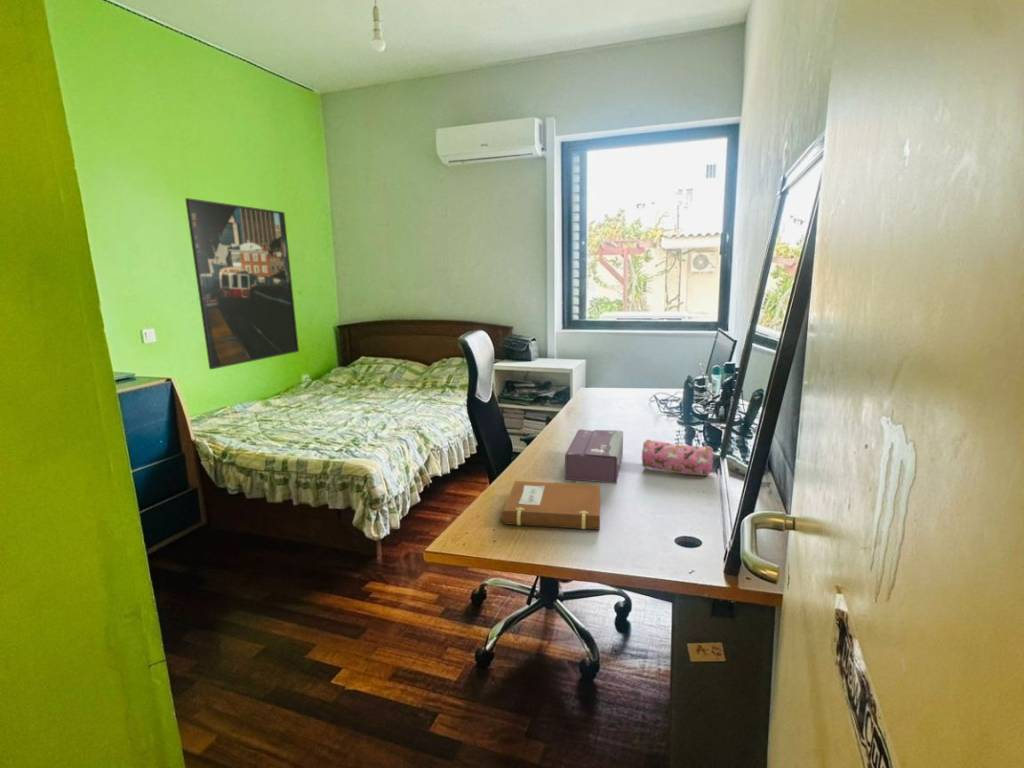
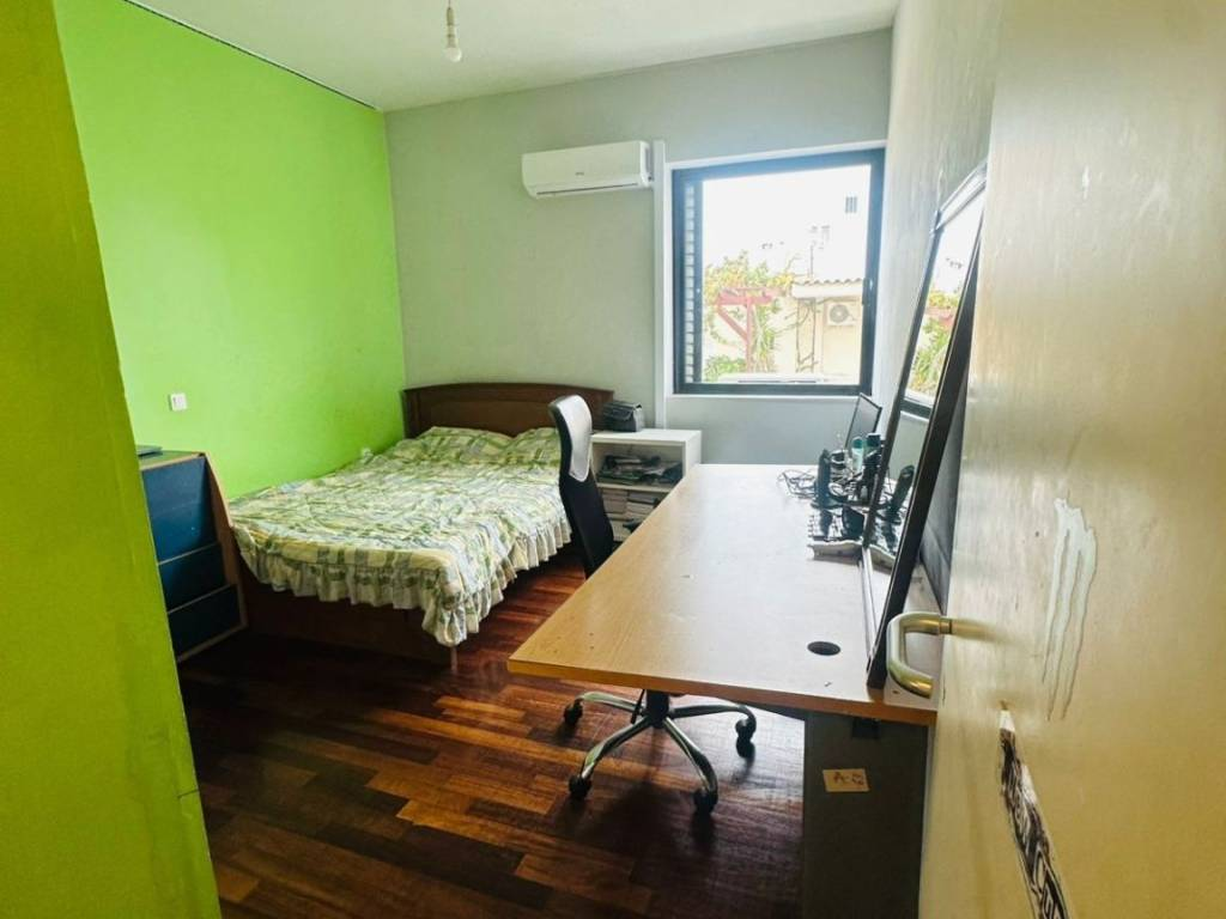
- tissue box (595, 453)
- pencil case (676, 457)
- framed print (249, 285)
- notebook (551, 504)
